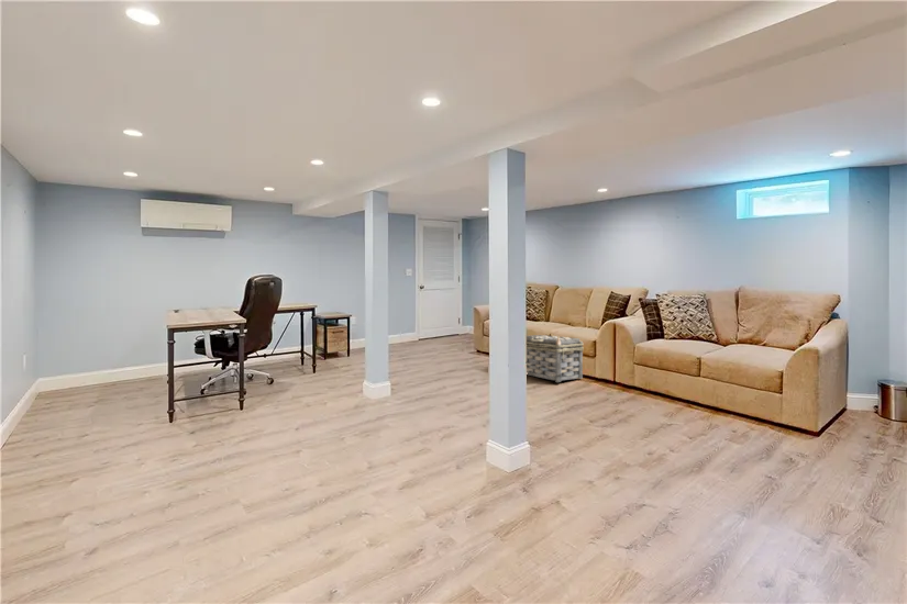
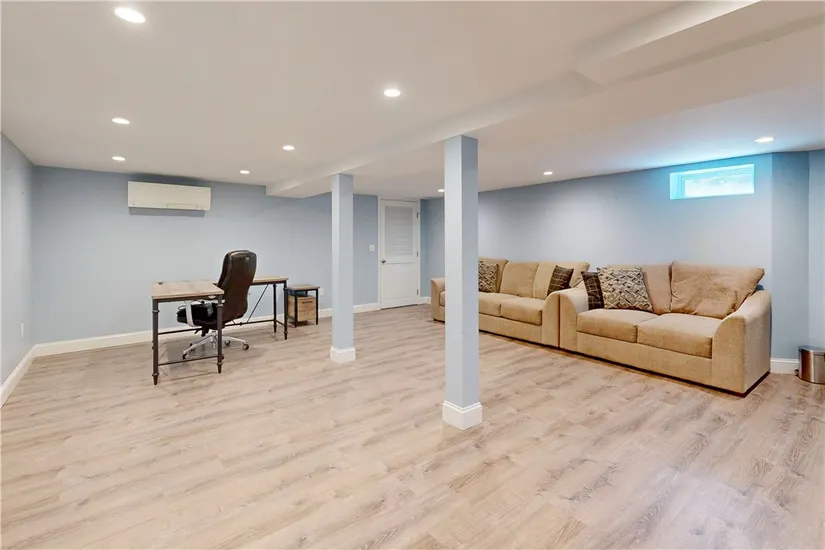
- basket (547, 355)
